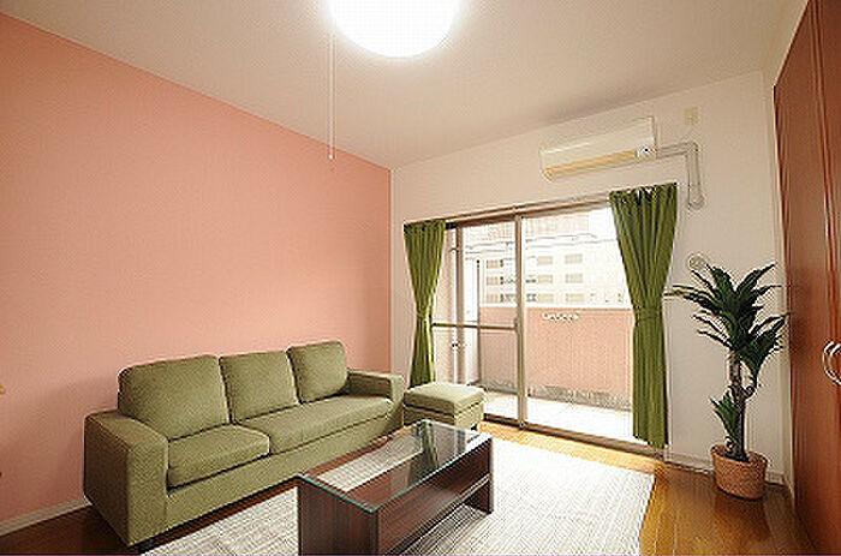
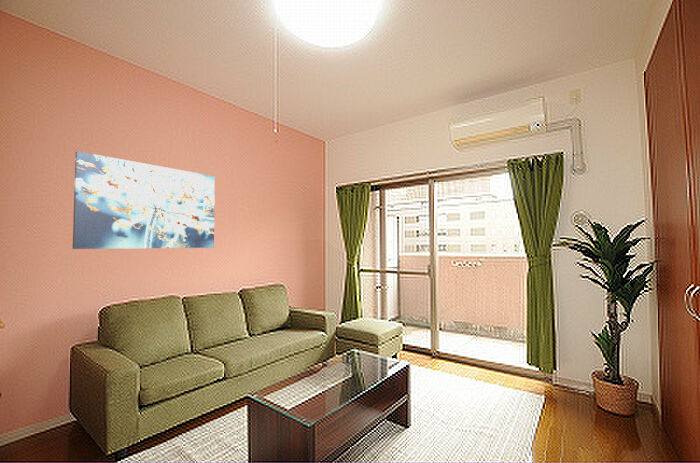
+ wall art (154, 206)
